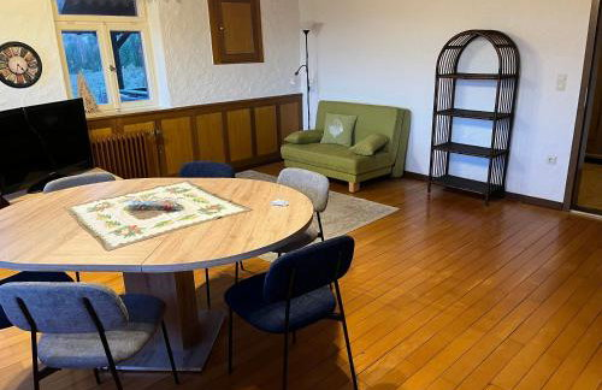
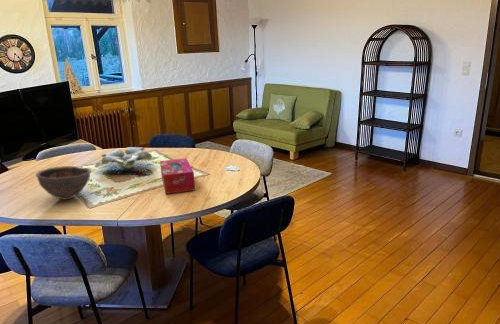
+ plant (123, 159)
+ bowl (65, 183)
+ tissue box (176, 174)
